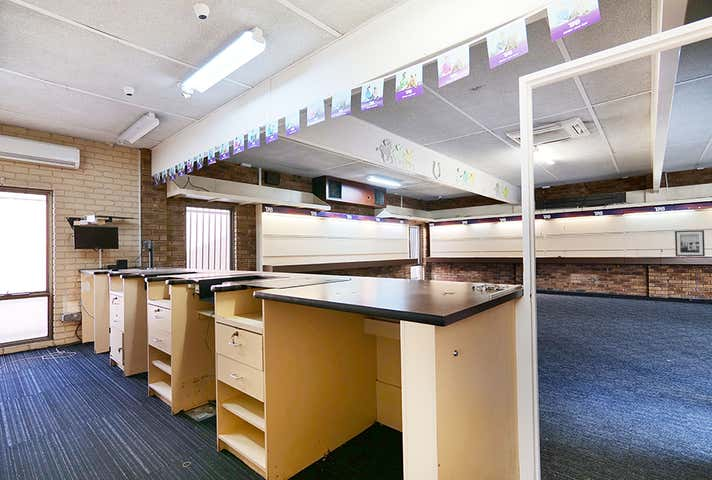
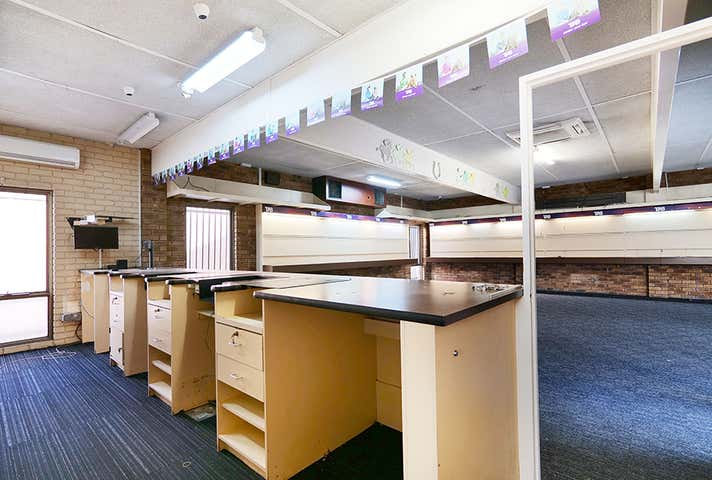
- wall art (689, 243)
